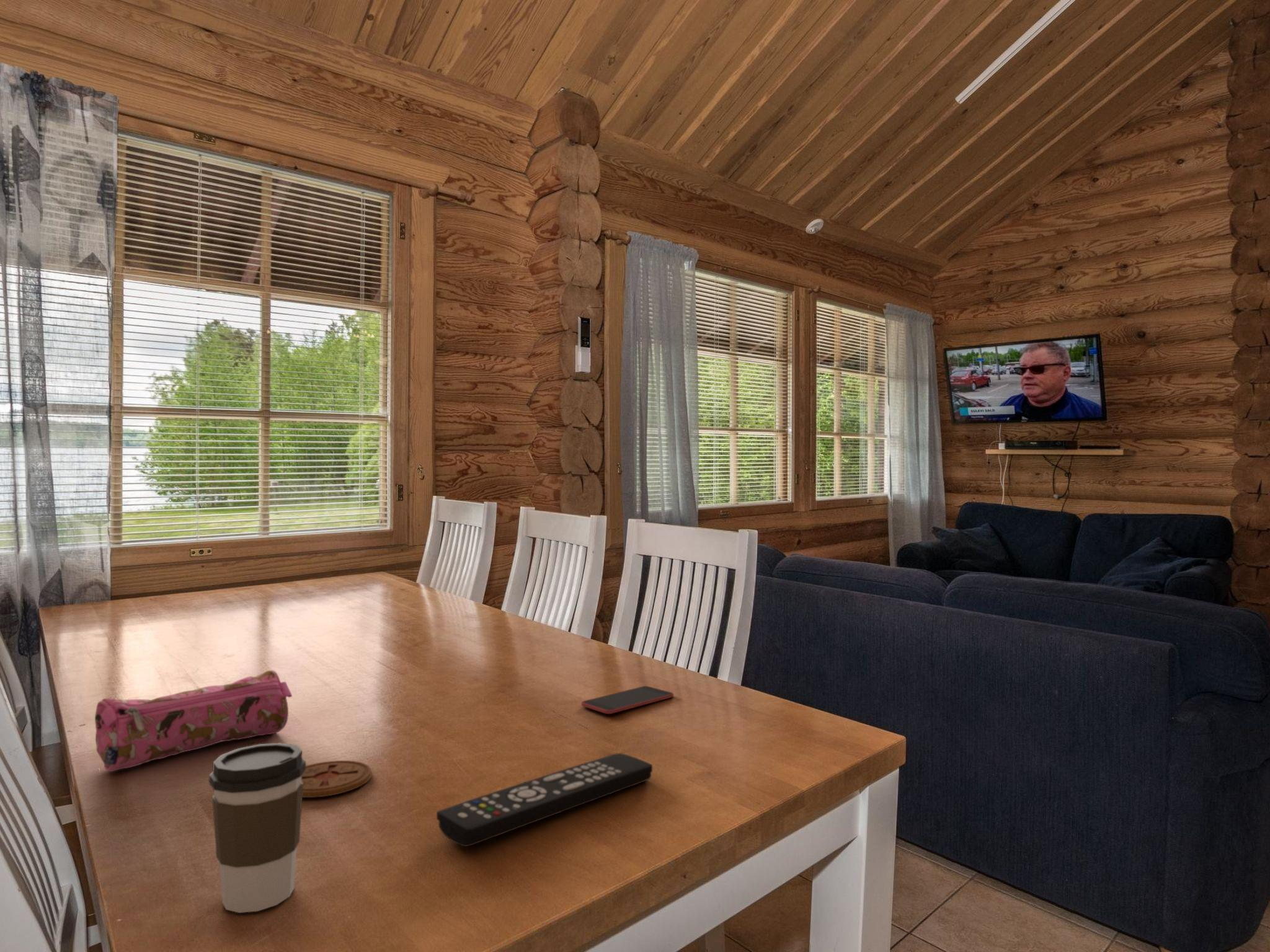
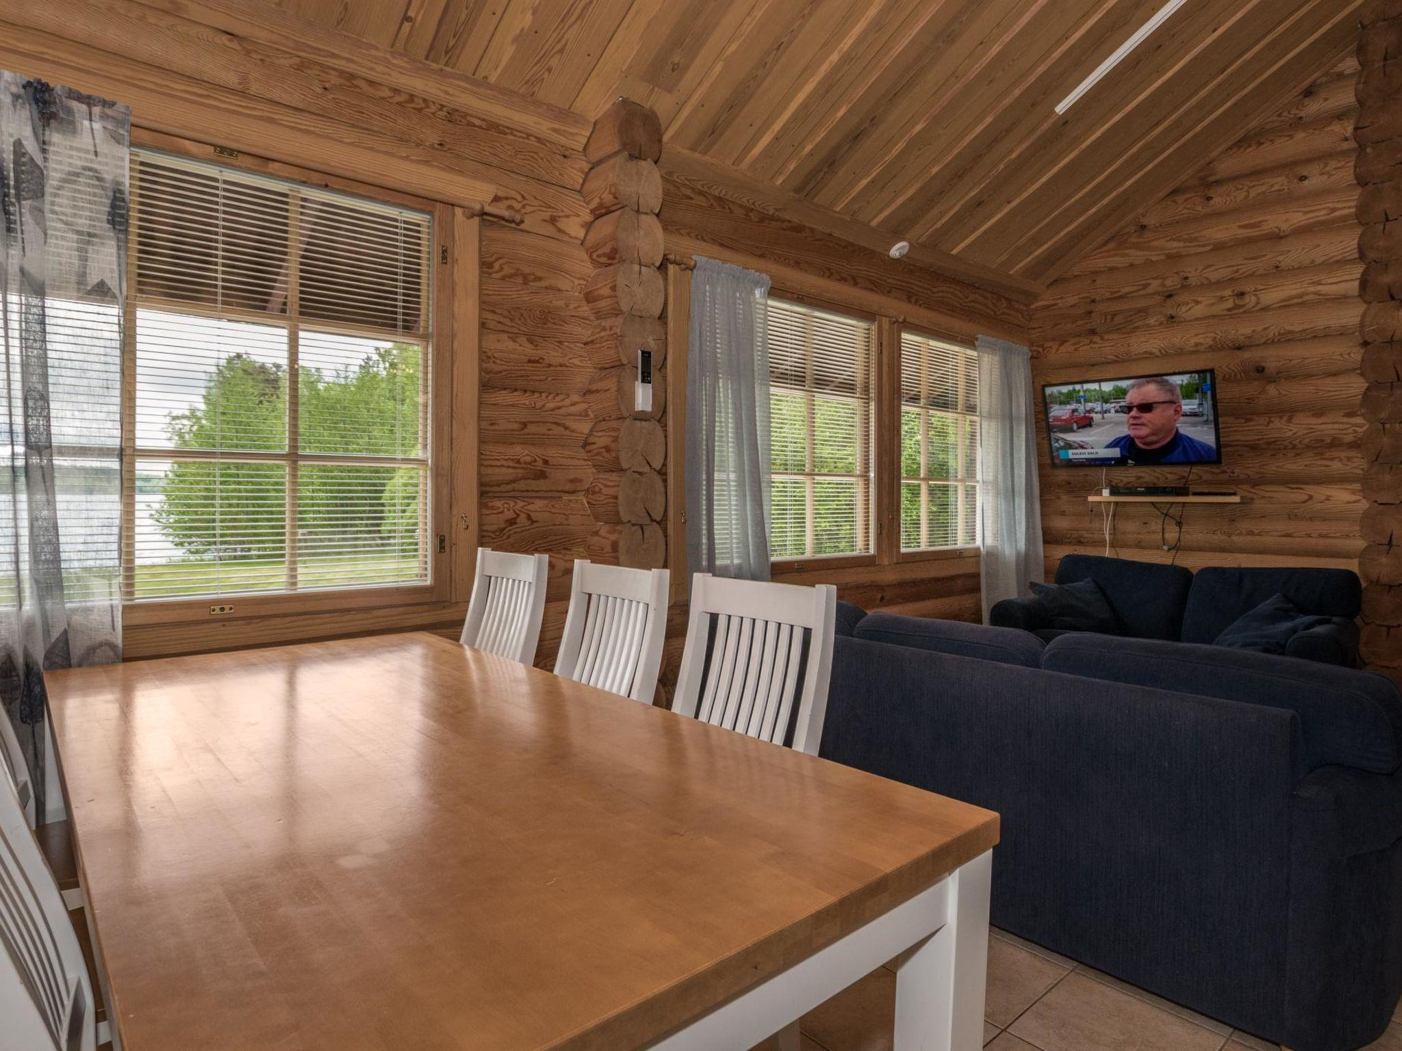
- coaster (326, 778)
- smartphone (628, 699)
- remote control (553, 795)
- coffee cup (259, 825)
- pencil case (197, 716)
